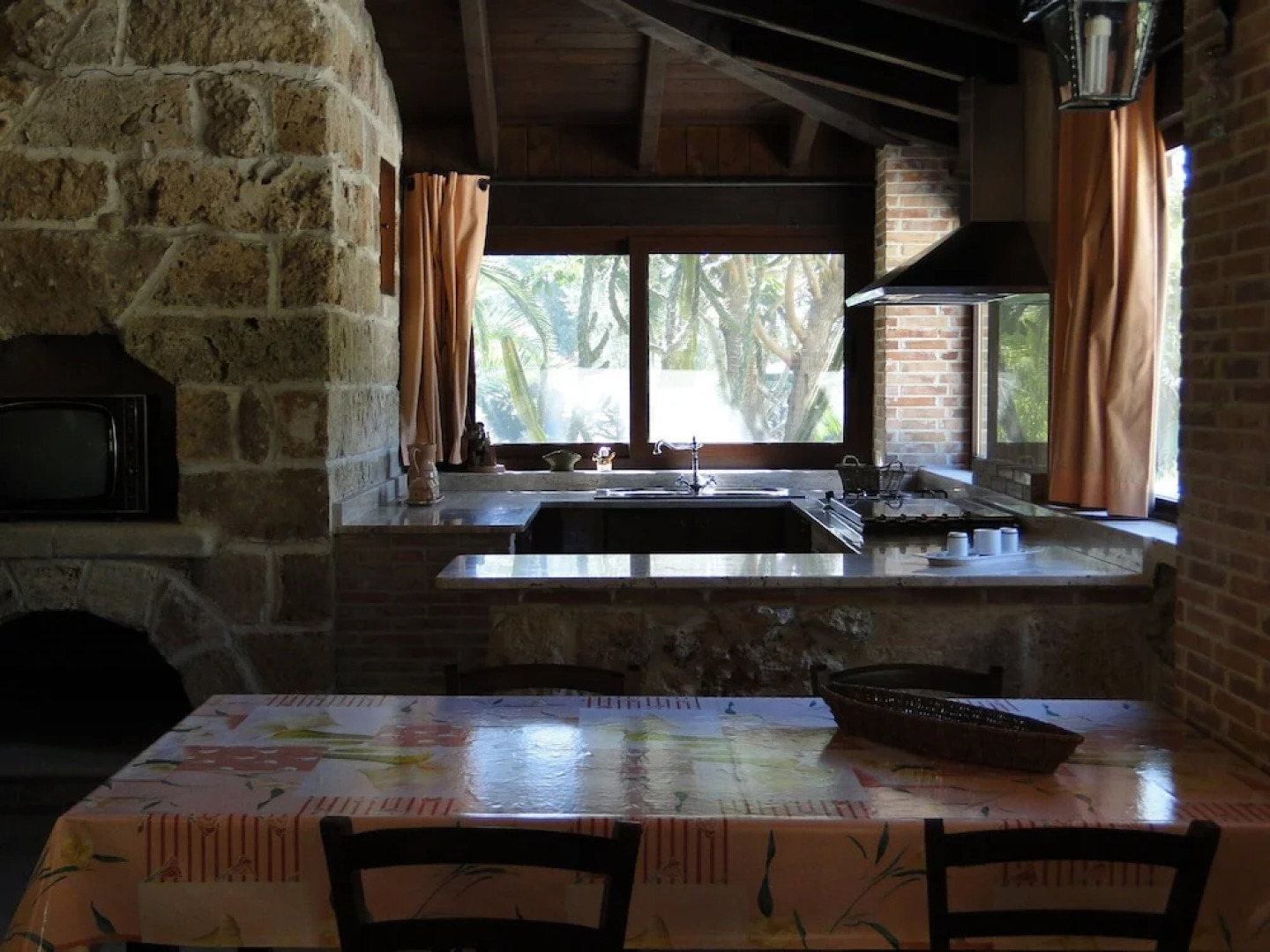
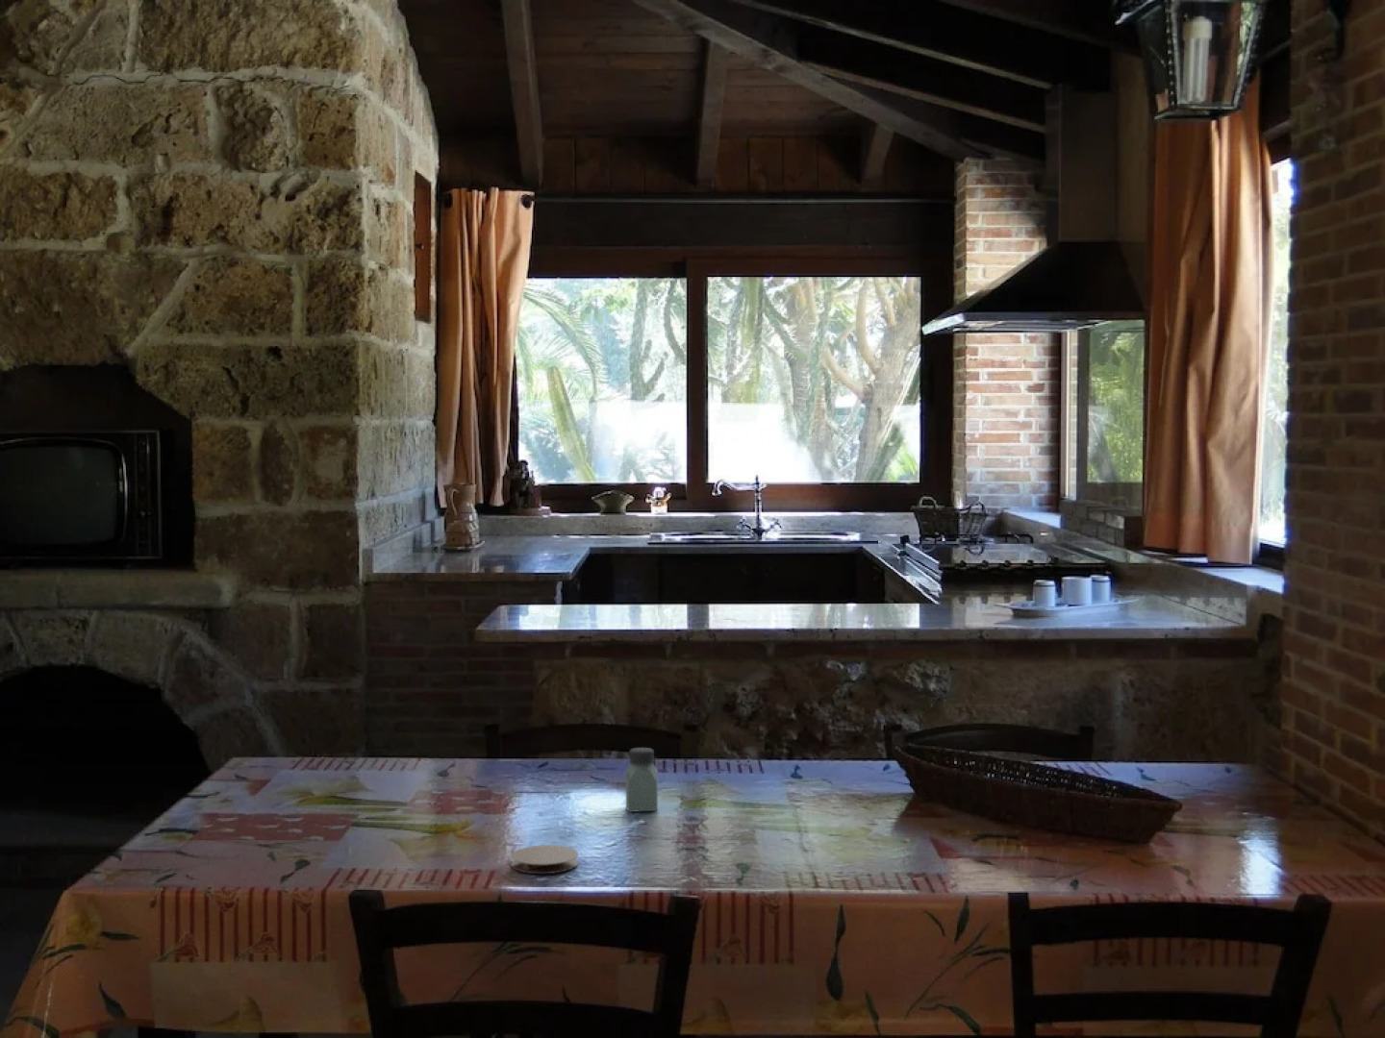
+ saltshaker (641, 778)
+ coaster (544, 858)
